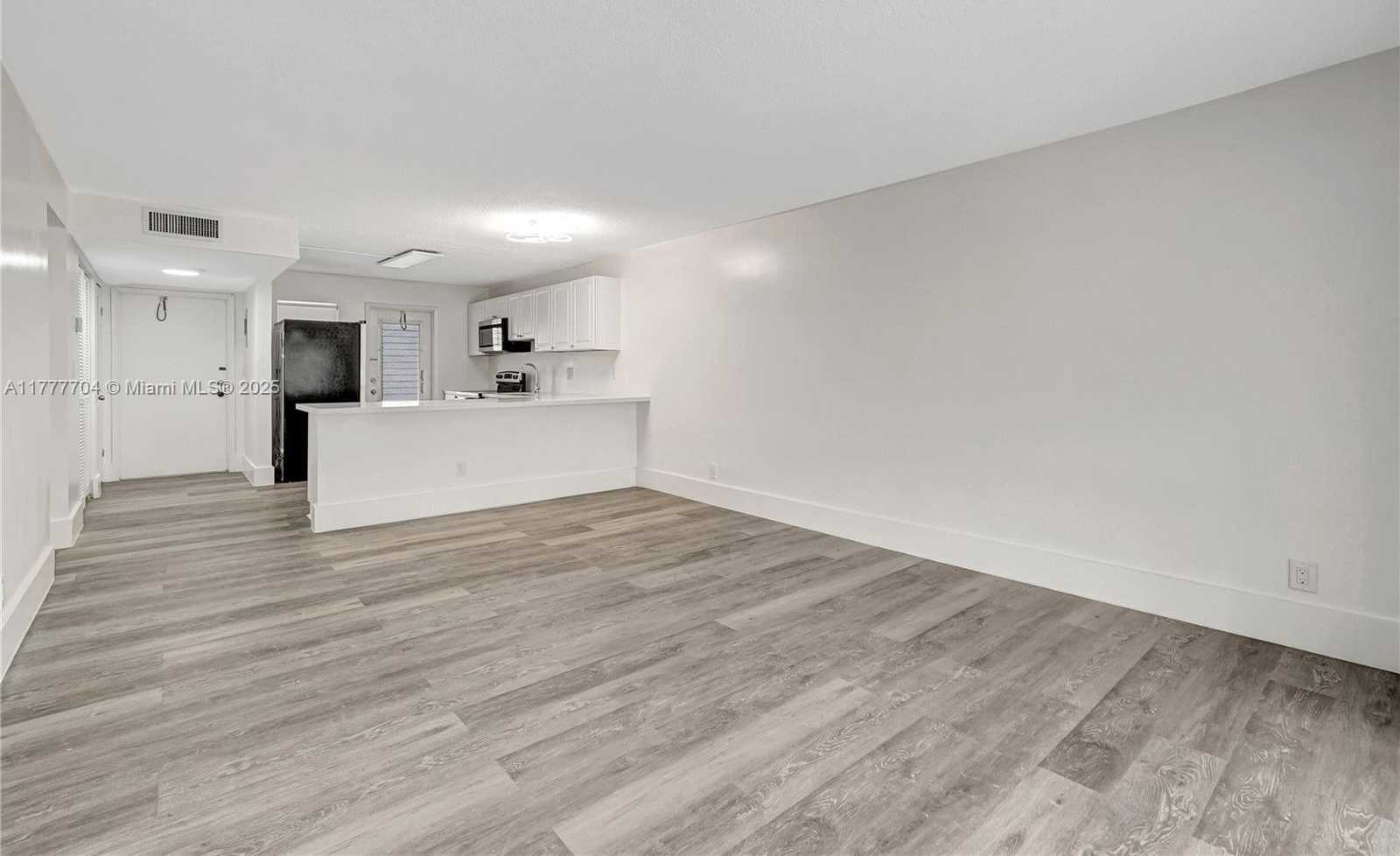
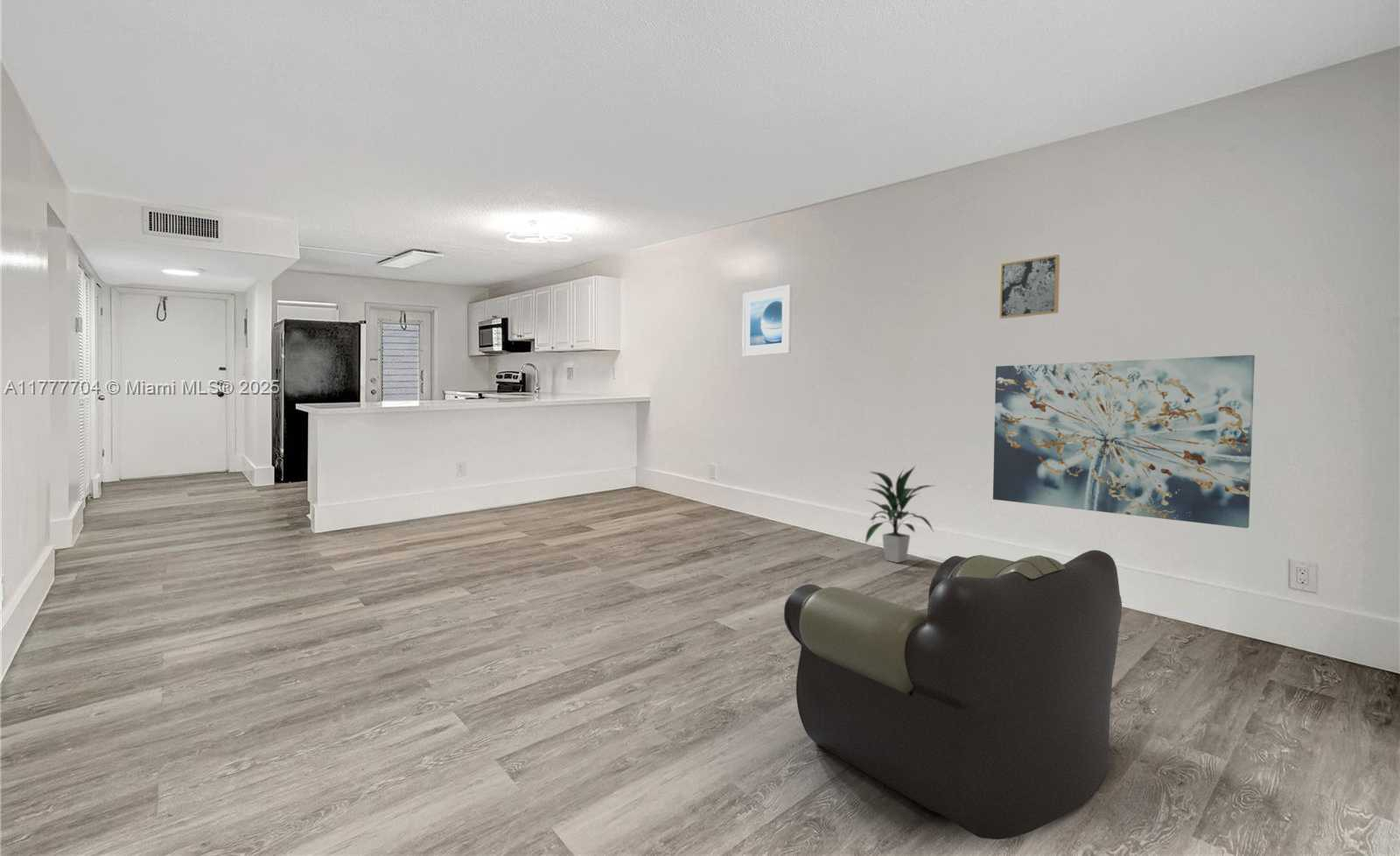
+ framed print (766, 322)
+ wall art (1028, 287)
+ wall art (1106, 437)
+ indoor plant (892, 512)
+ armchair (968, 649)
